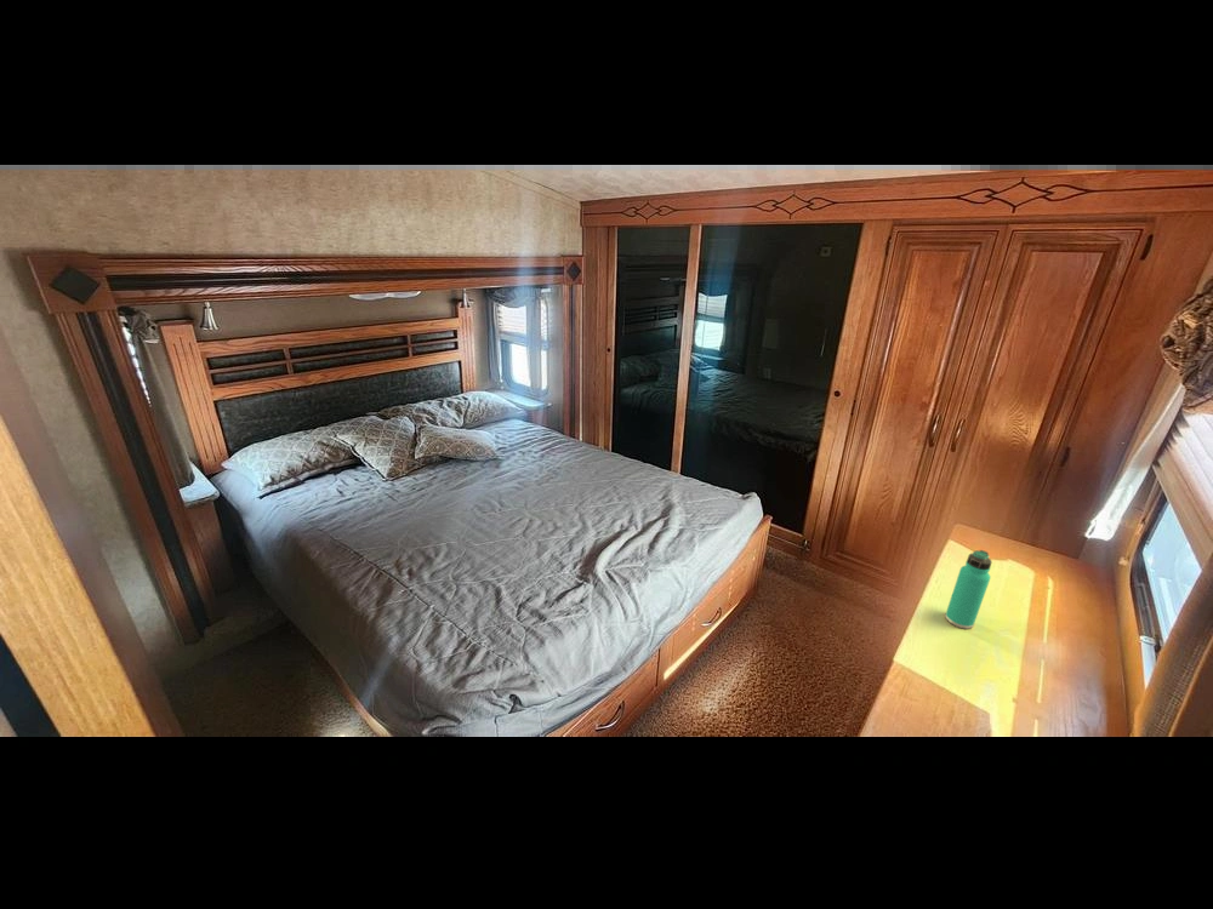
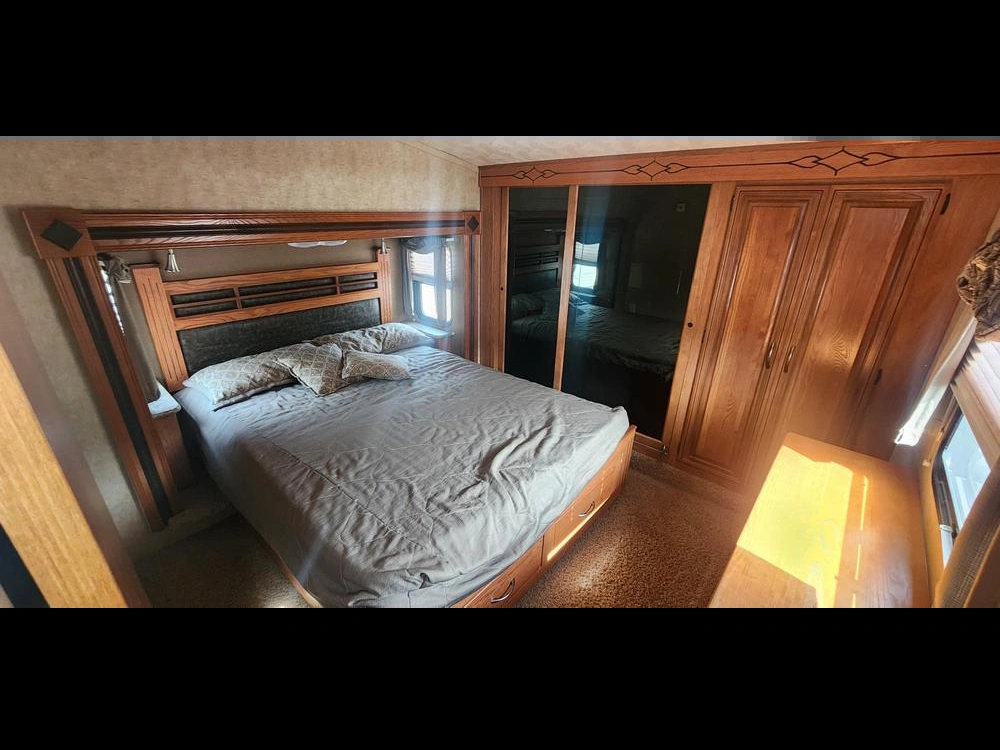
- thermos bottle (969, 587)
